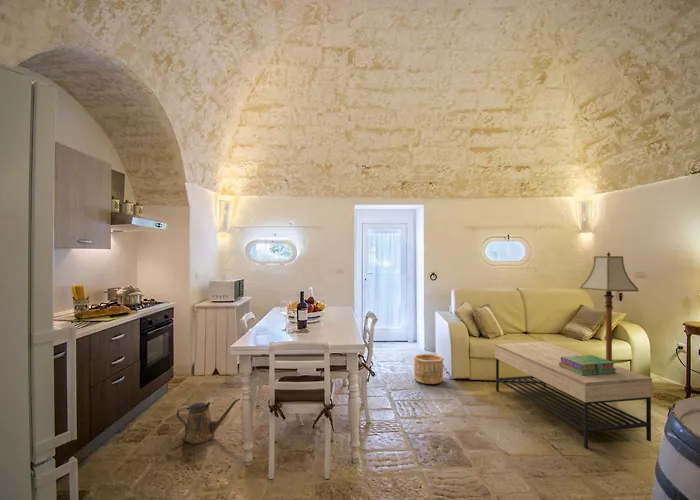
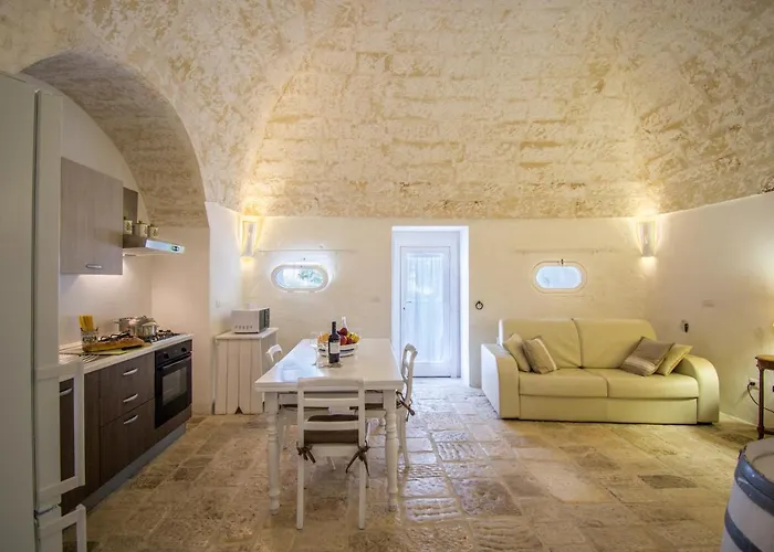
- floor lamp (608, 323)
- watering can (208, 417)
- coffee table (561, 385)
- wooden bucket (428, 368)
- stack of books (586, 364)
